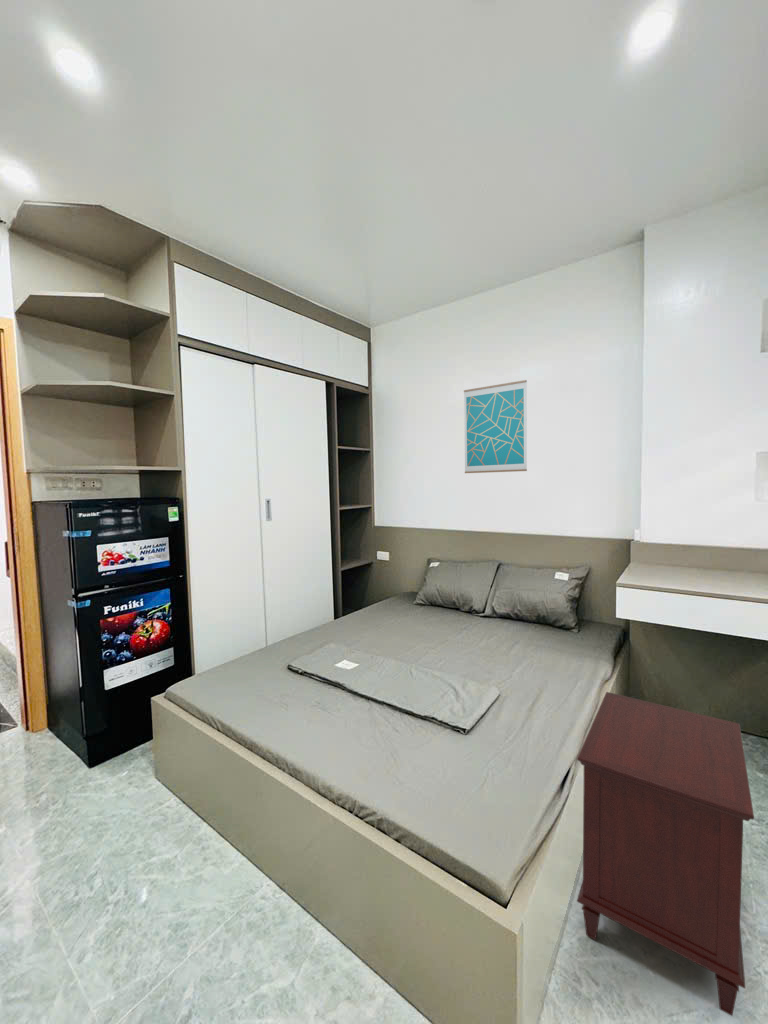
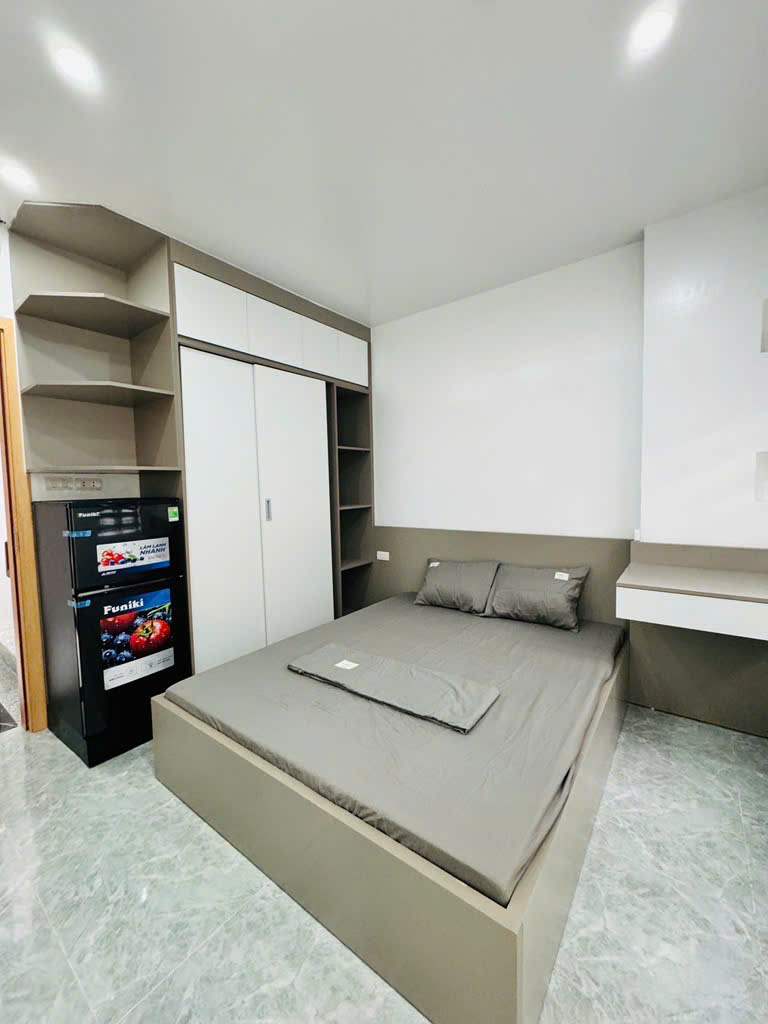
- wall art (494, 429)
- nightstand (661, 826)
